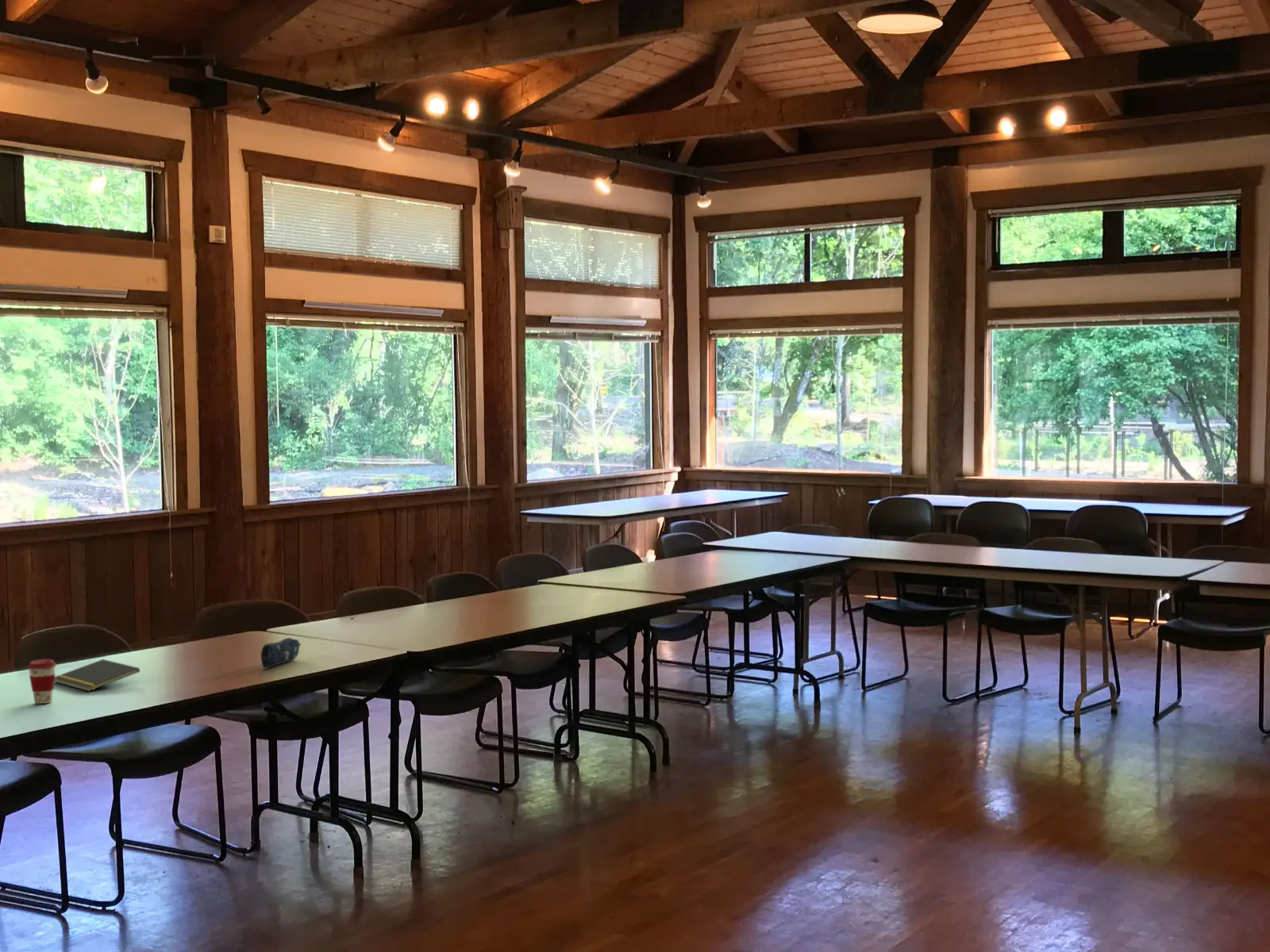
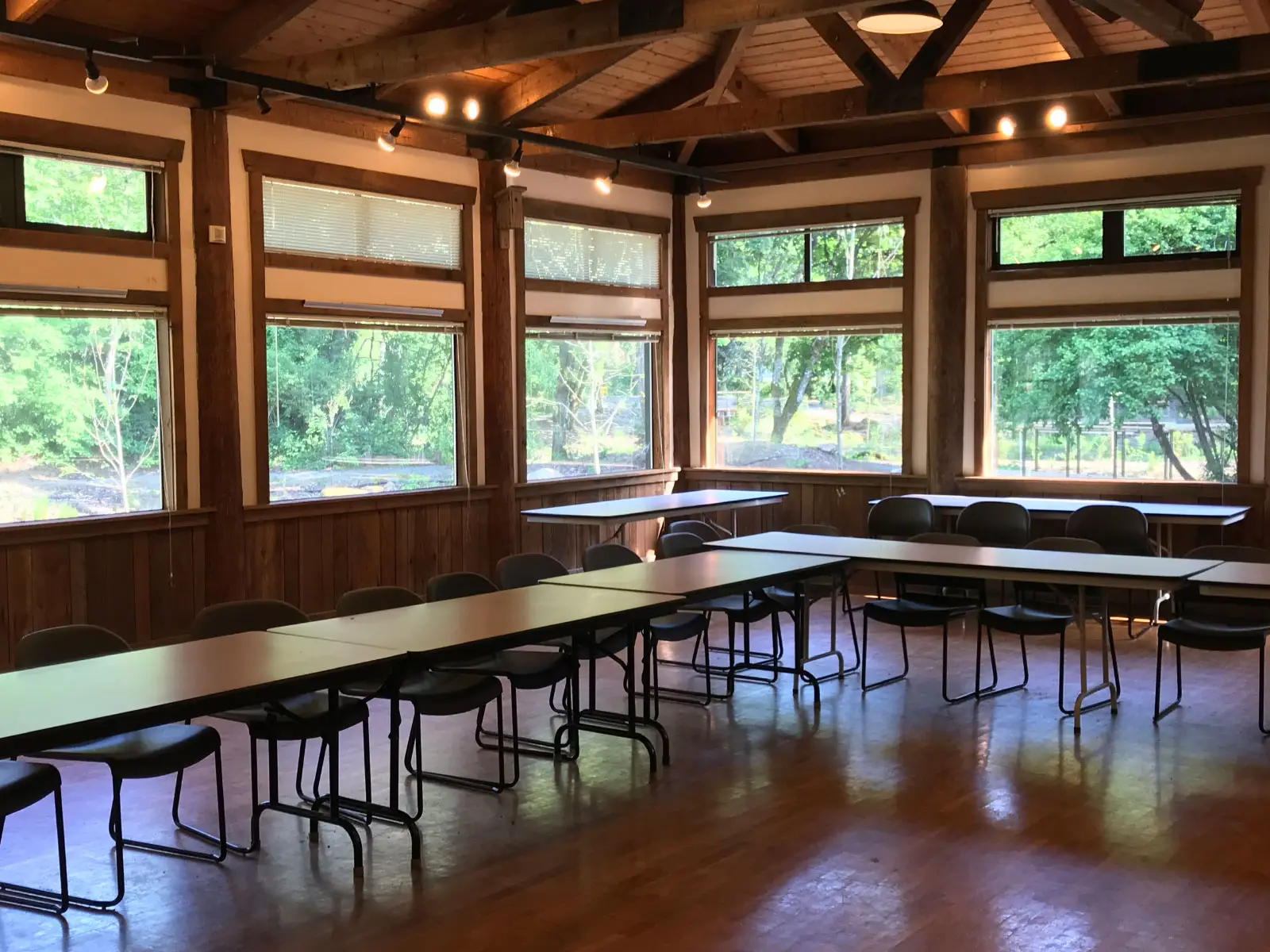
- coffee cup (42, 681)
- notepad (96, 674)
- pencil case (280, 652)
